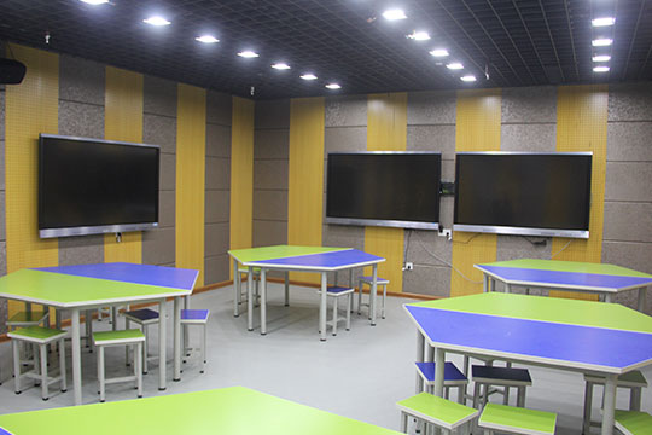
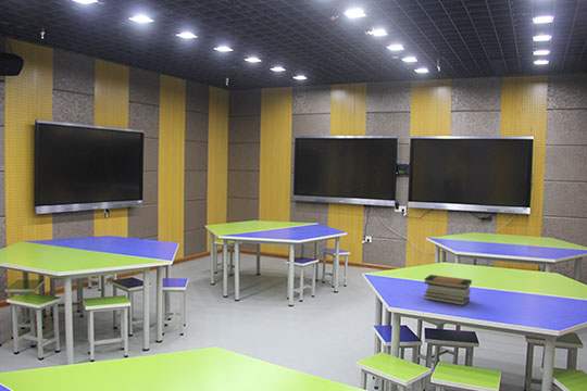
+ book stack (447, 289)
